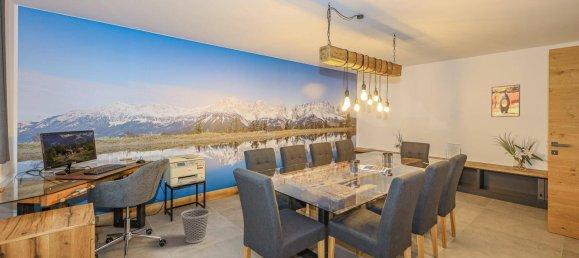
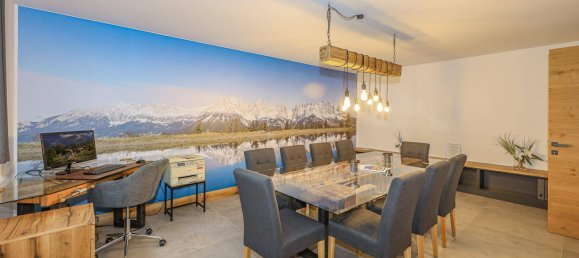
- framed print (505, 101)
- wastebasket (195, 225)
